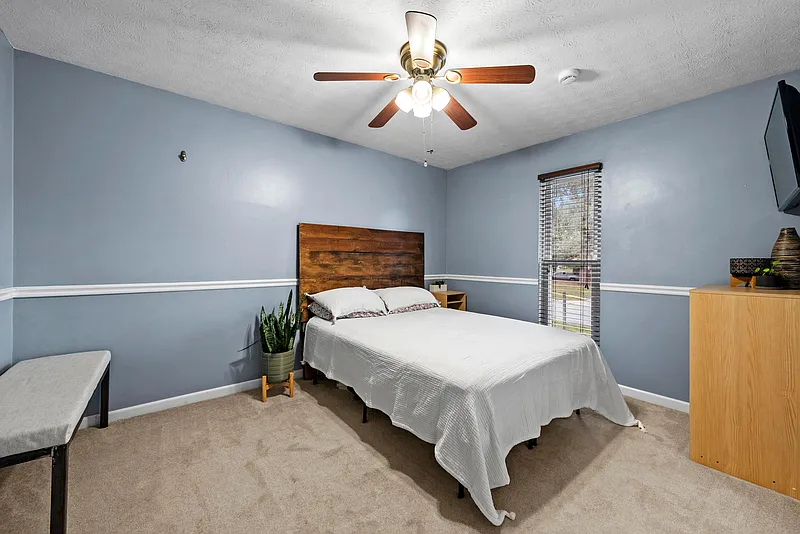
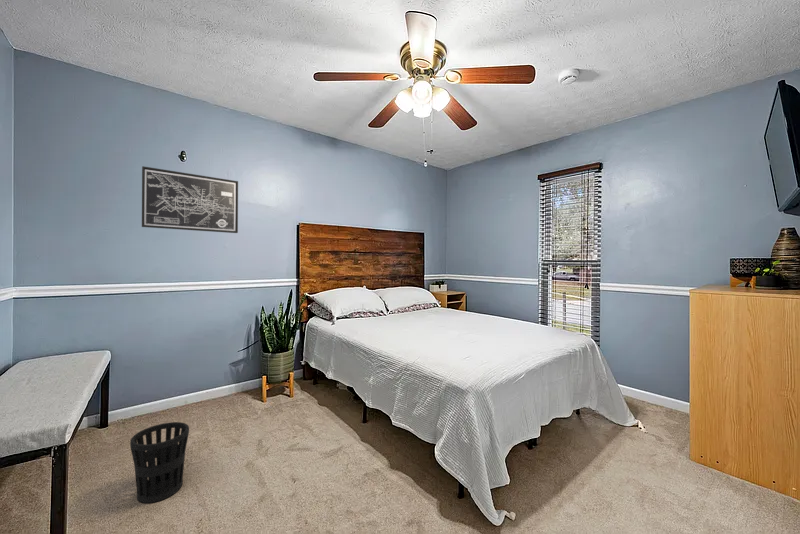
+ wall art (193, 202)
+ wastebasket (160, 461)
